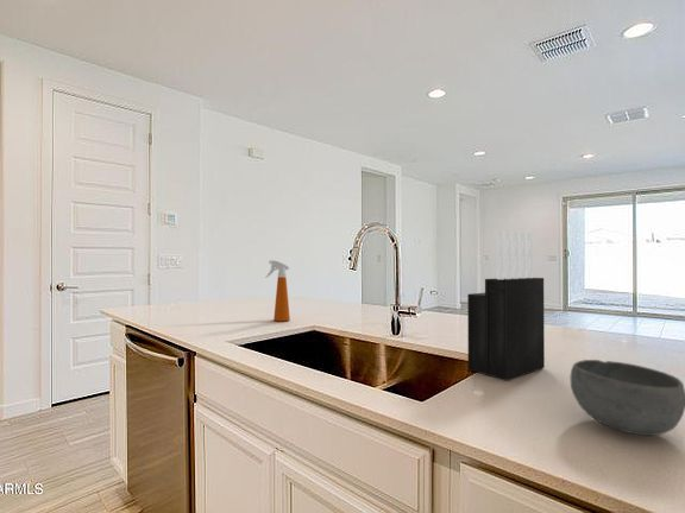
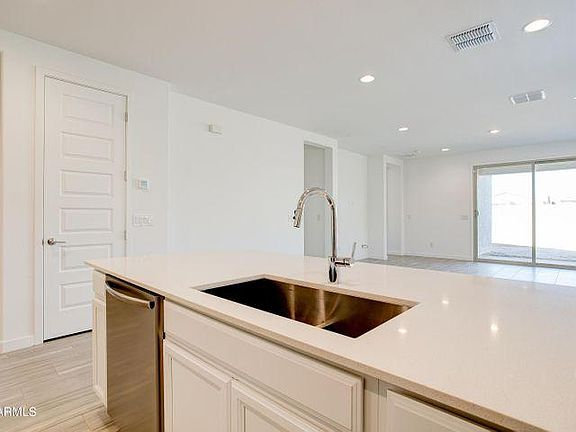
- spray bottle (277, 290)
- knife block (502, 299)
- bowl (624, 398)
